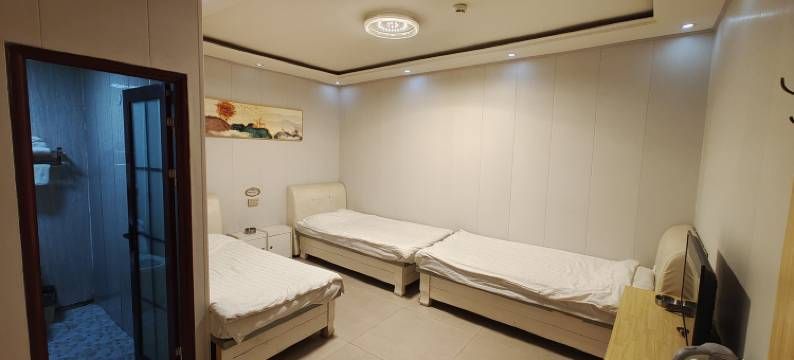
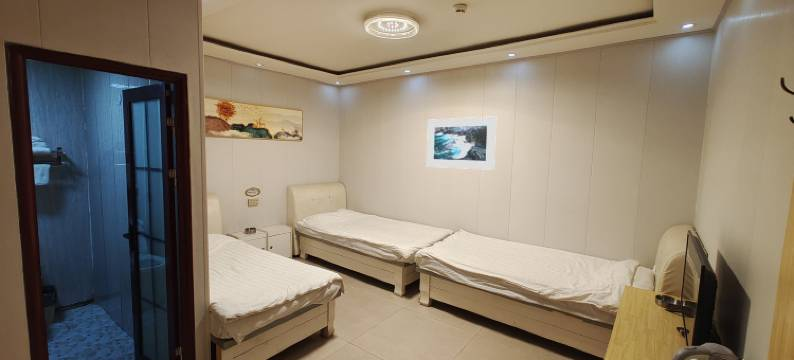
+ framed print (459, 143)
